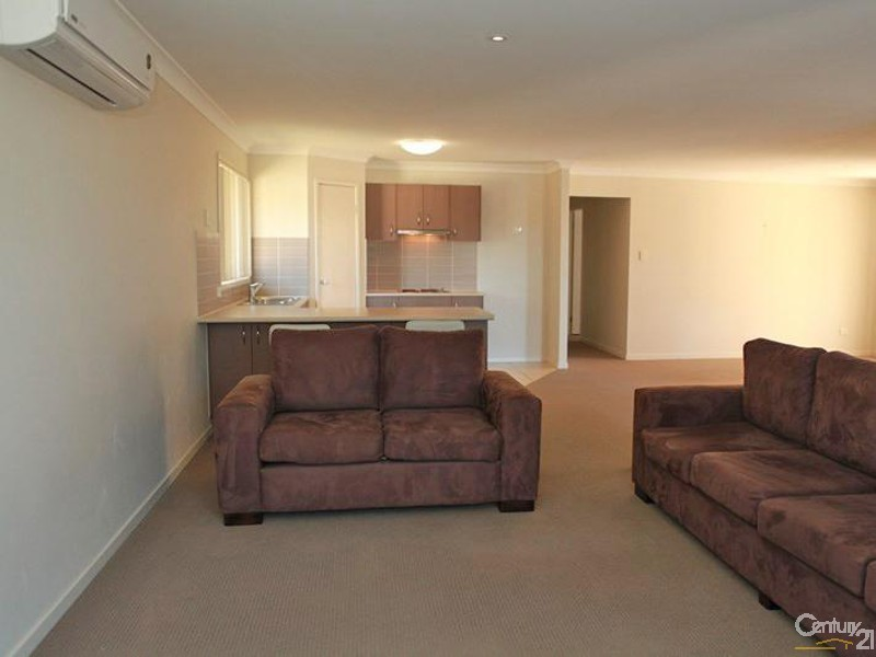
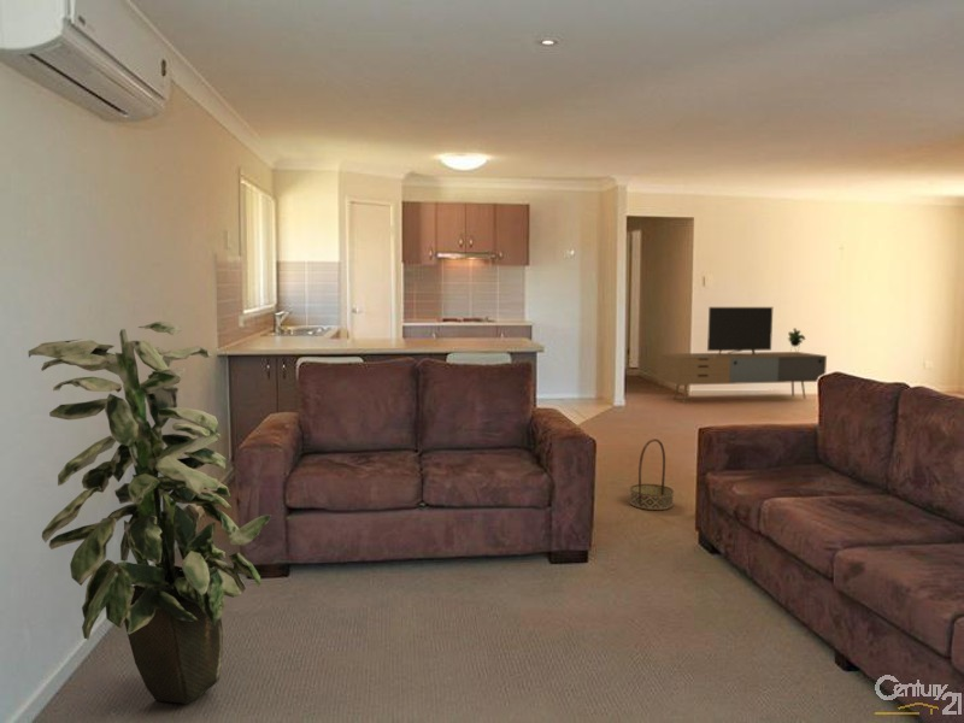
+ indoor plant (154, 513)
+ basket (663, 471)
+ media console (741, 353)
